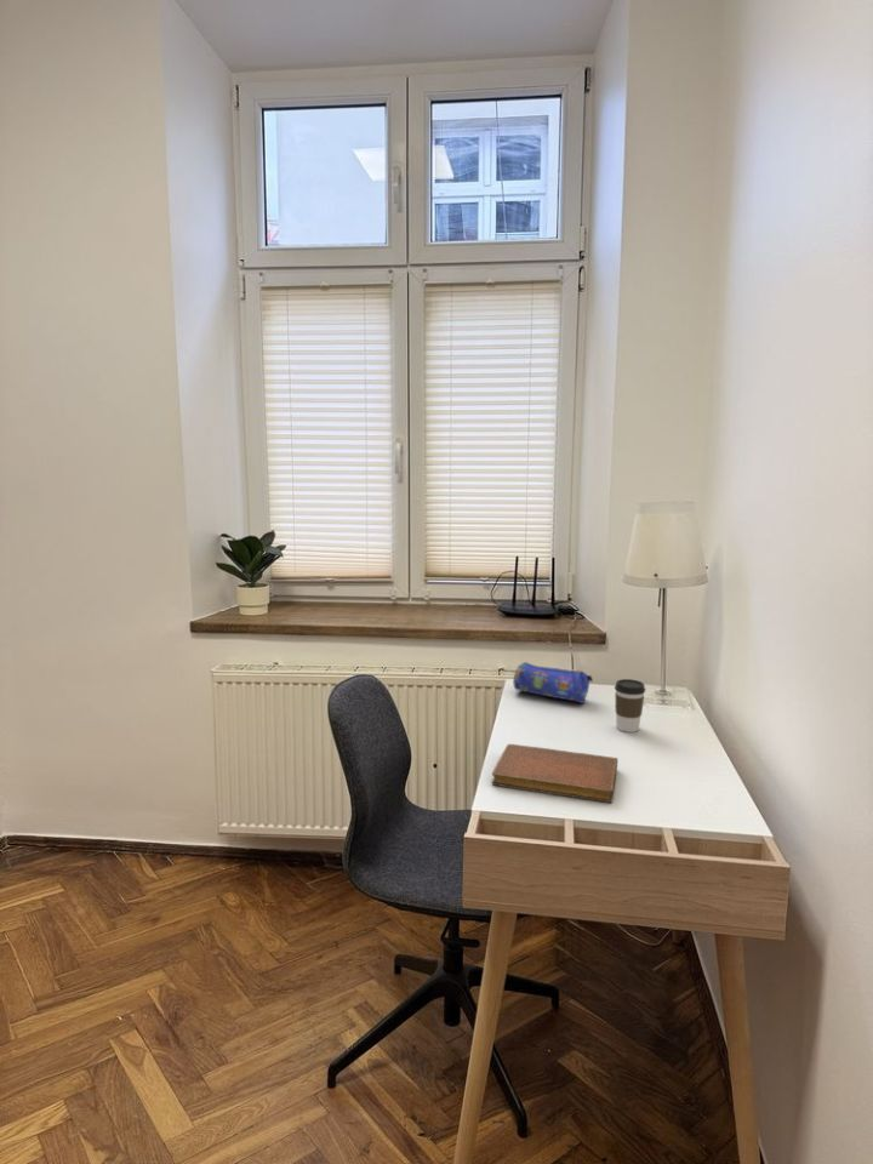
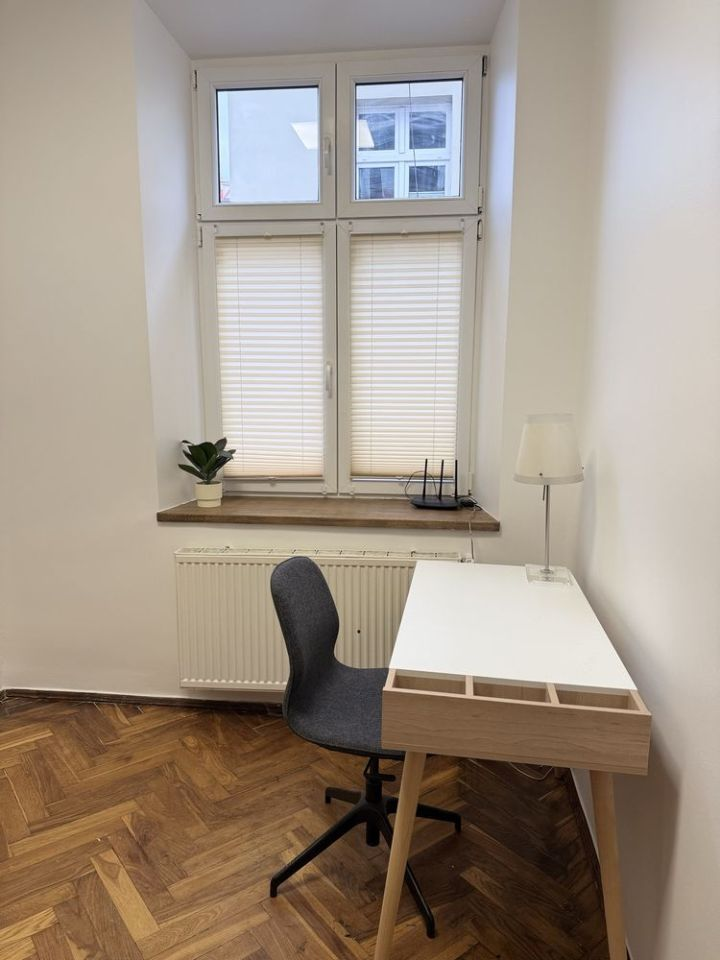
- coffee cup (628, 706)
- pencil case (552, 680)
- notebook (555, 770)
